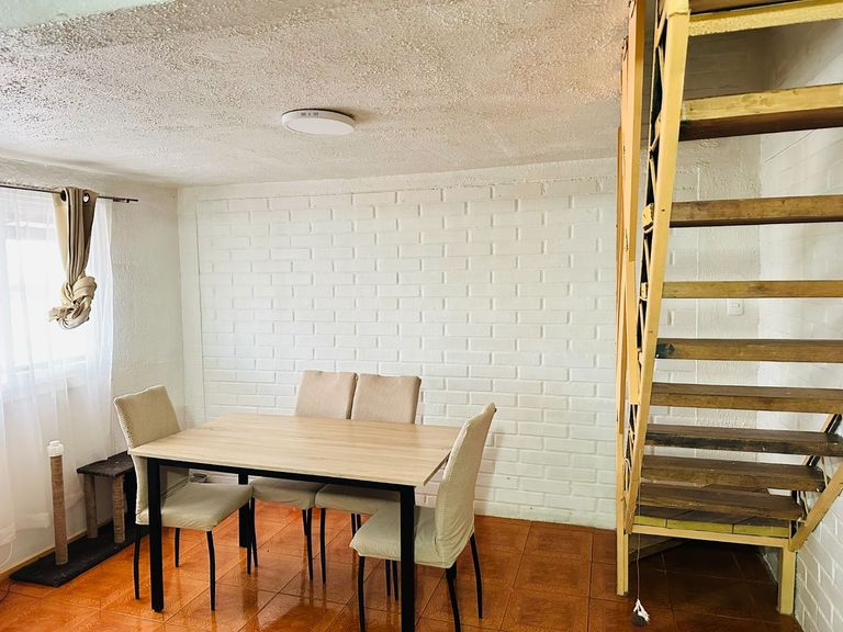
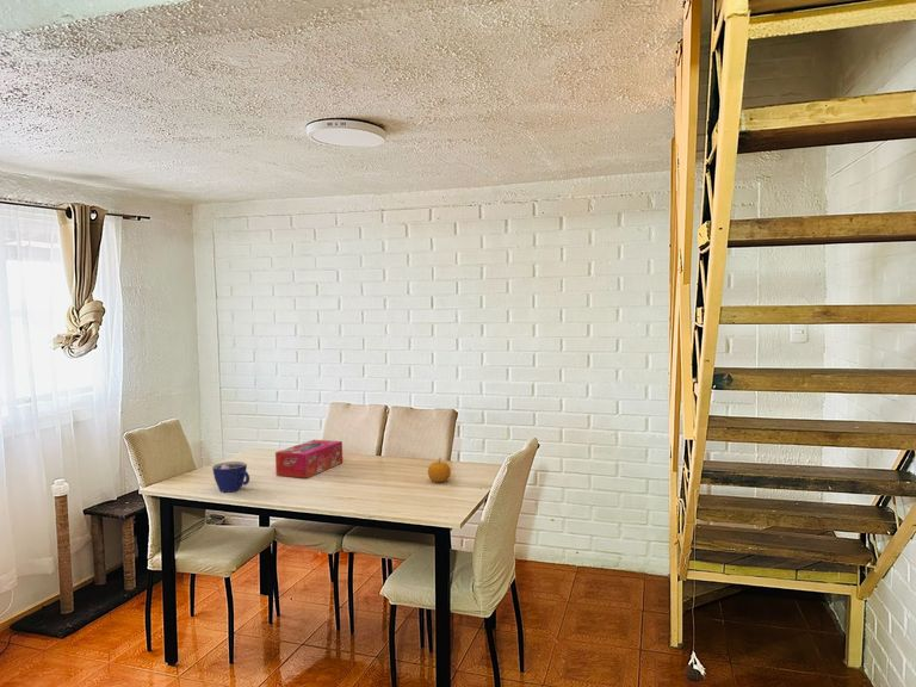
+ fruit (439, 469)
+ cup (234, 477)
+ tissue box (310, 457)
